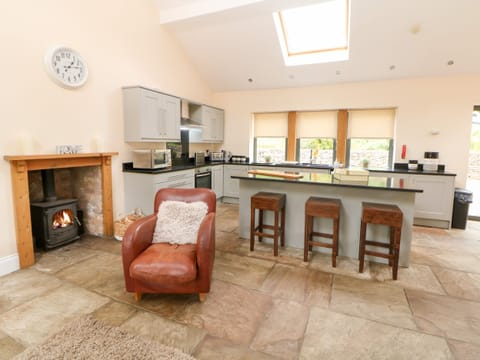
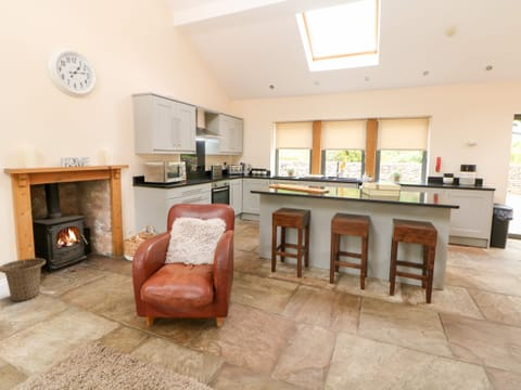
+ basket (24, 280)
